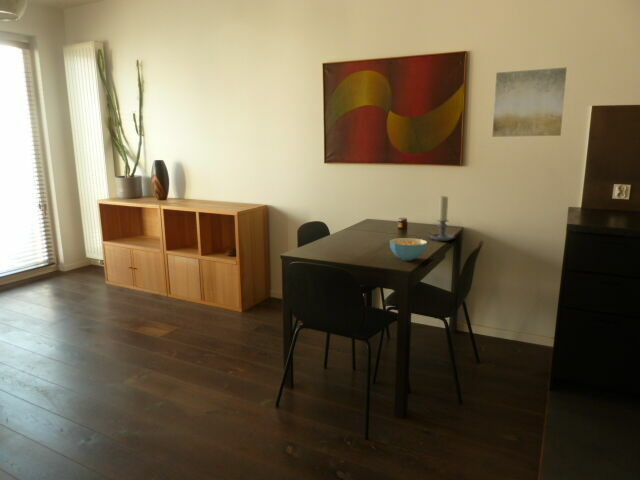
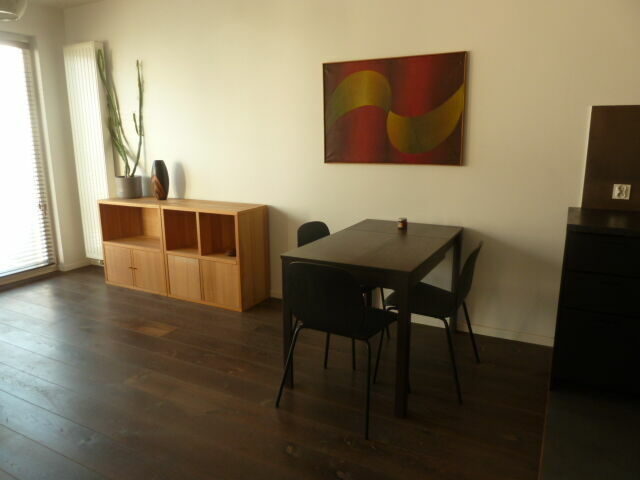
- cereal bowl (407, 250)
- candle holder (440, 217)
- wall art (528, 103)
